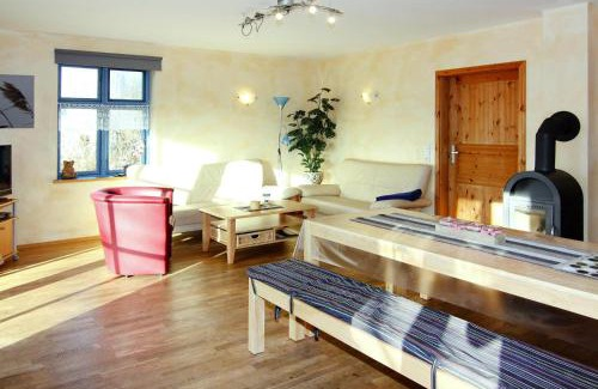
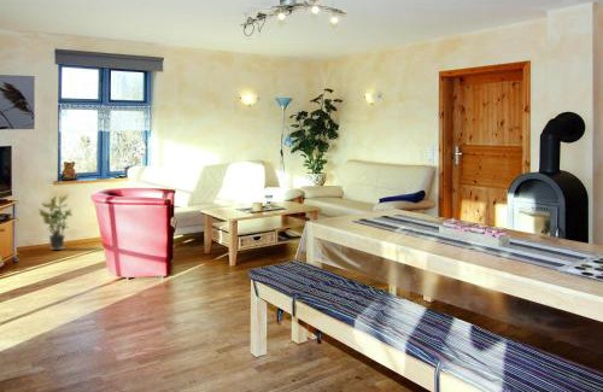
+ potted plant (54, 221)
